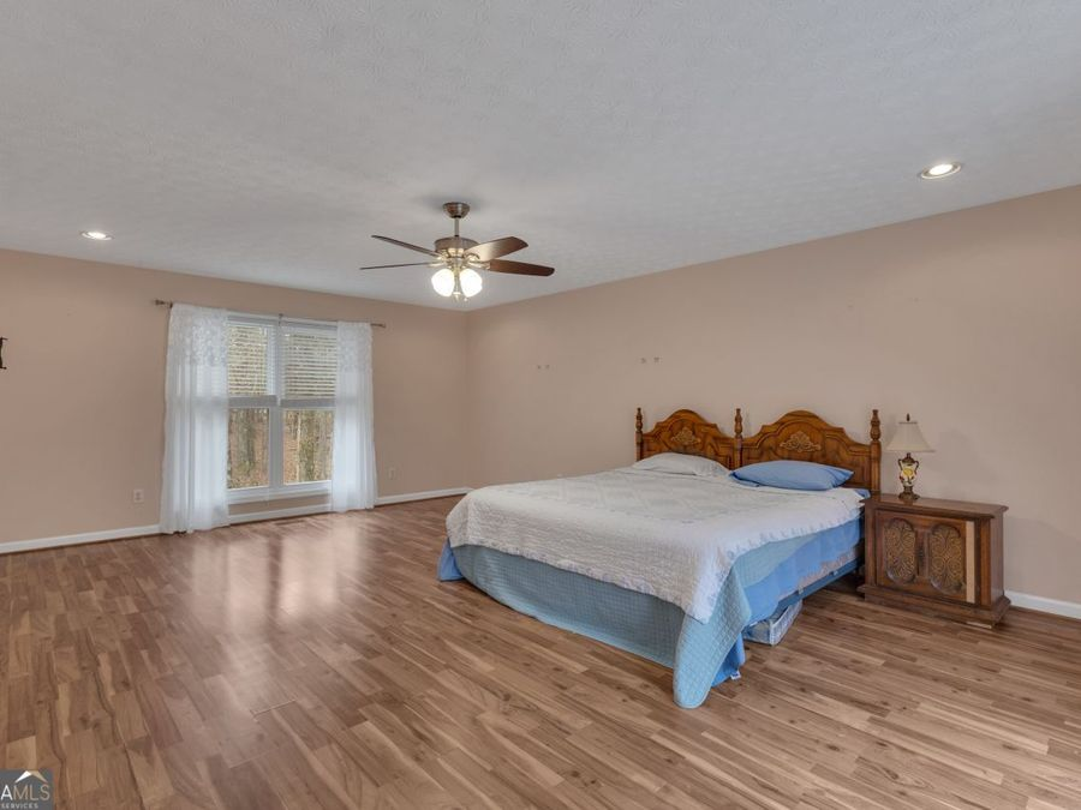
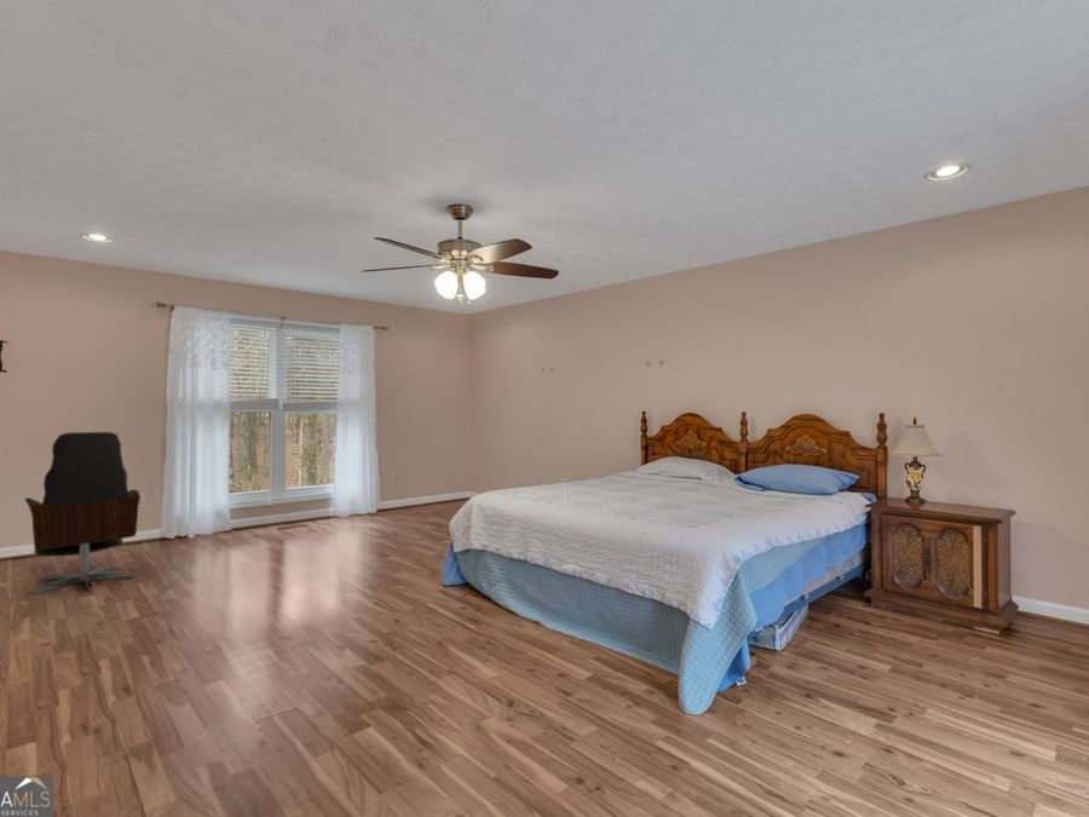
+ office chair (85, 505)
